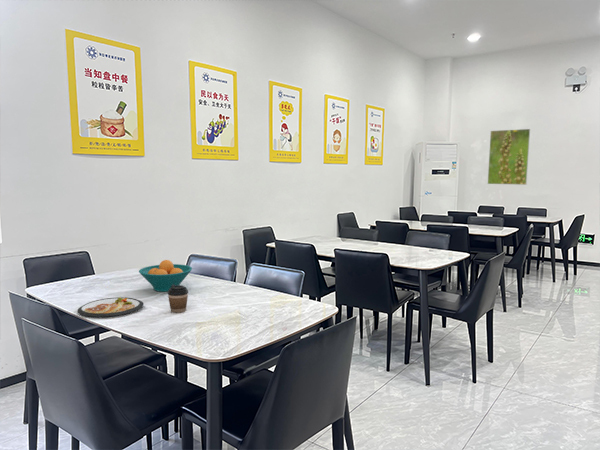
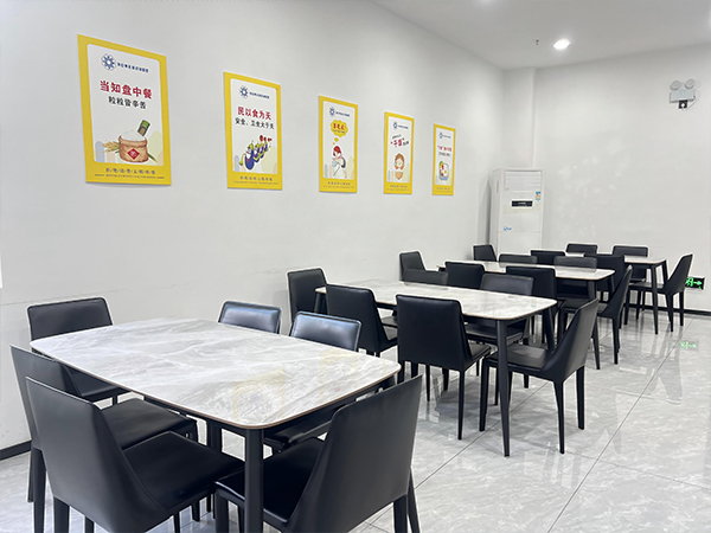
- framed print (508, 157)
- coffee cup (178, 297)
- dish (111, 305)
- fruit bowl (166, 274)
